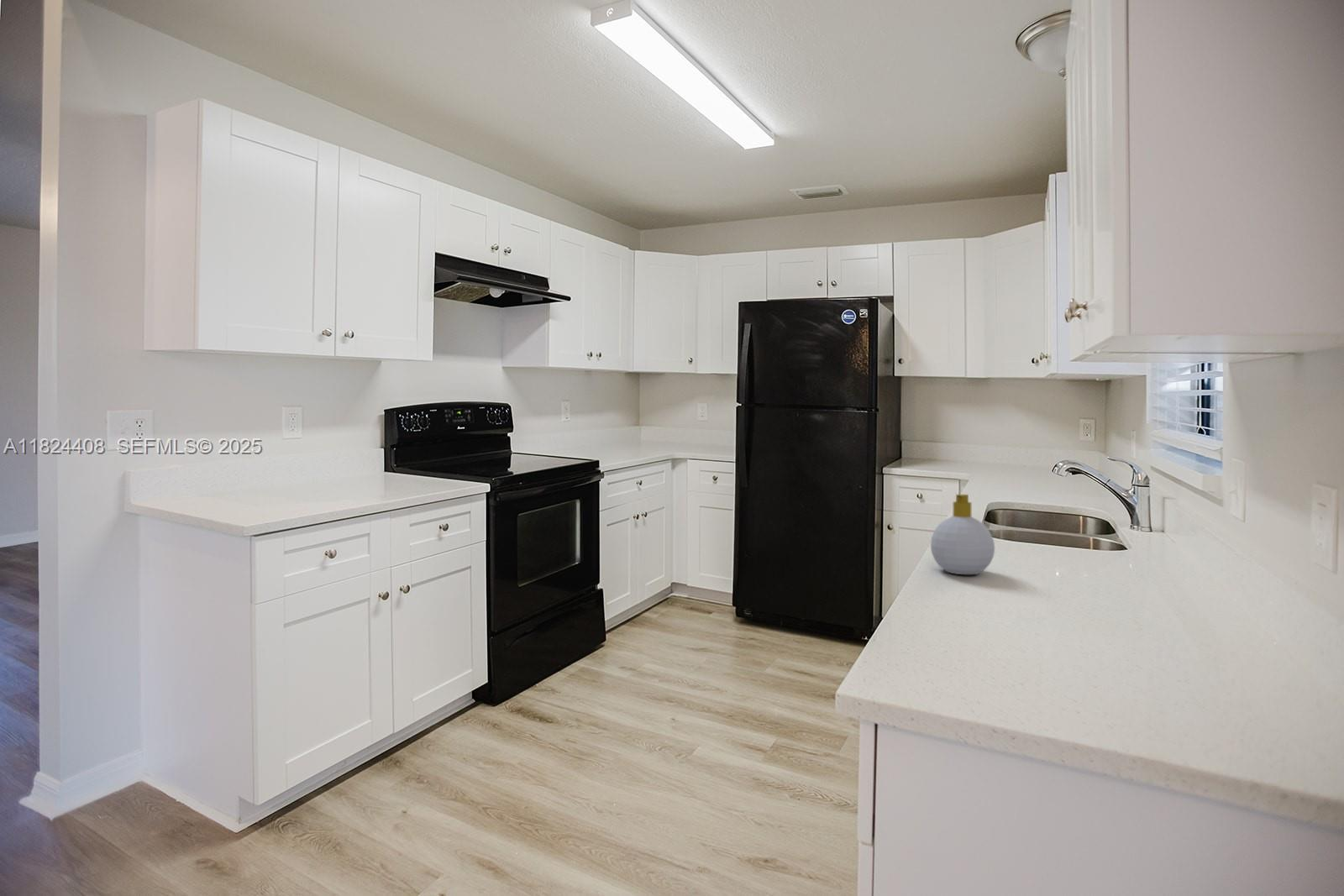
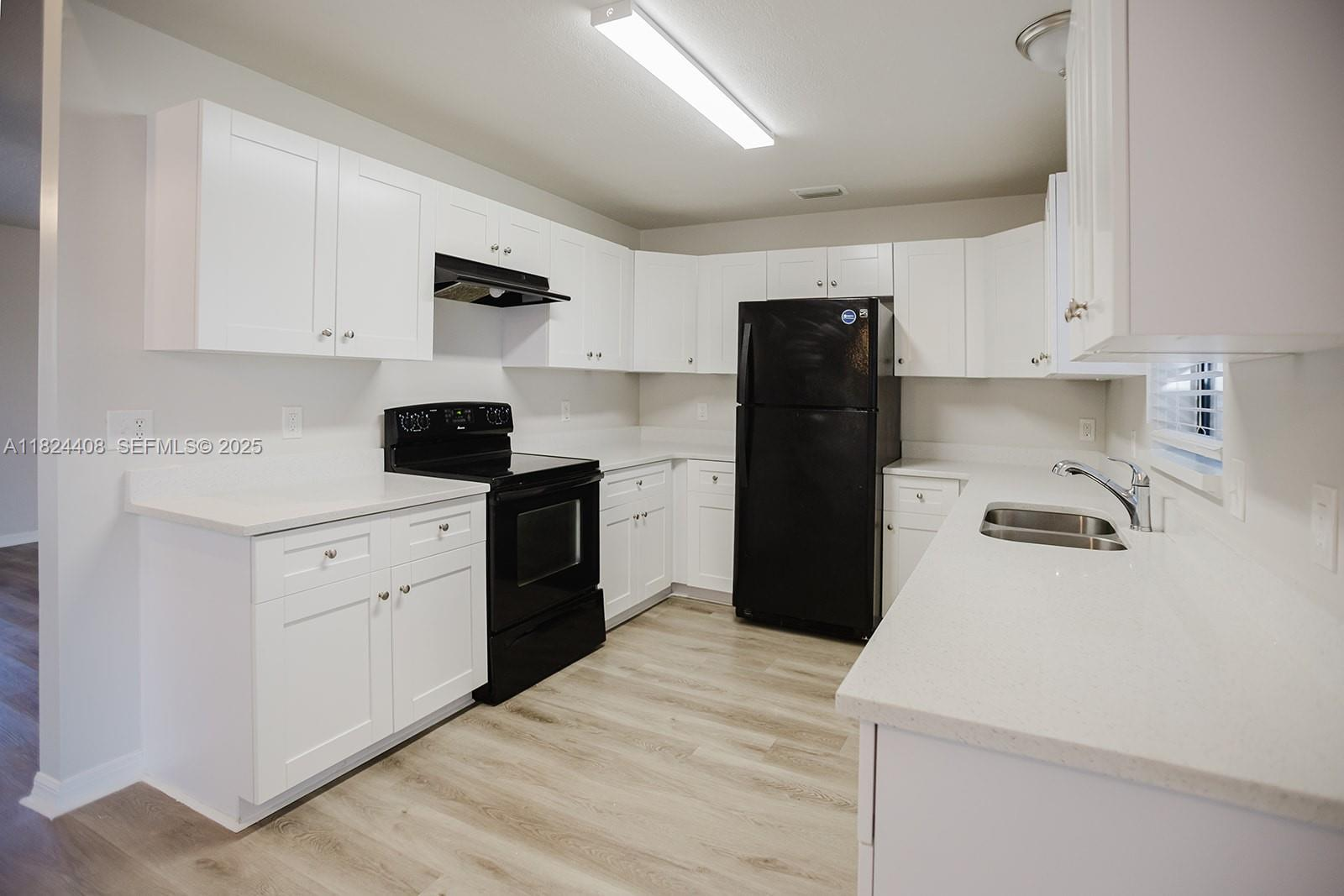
- soap bottle (962, 533)
